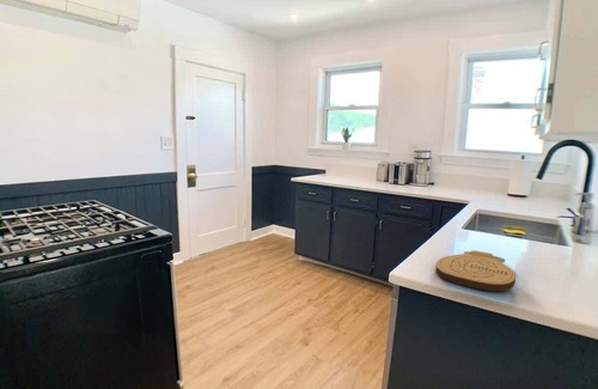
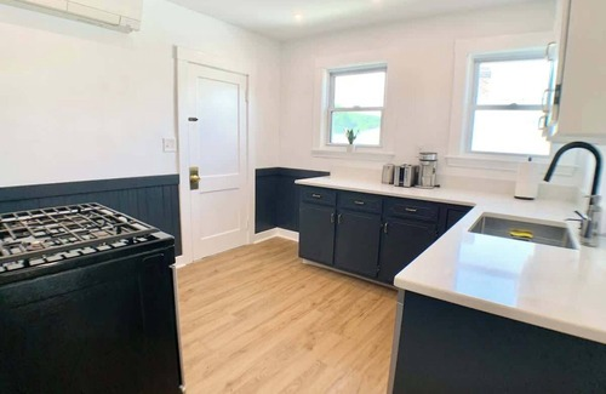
- key chain (478, 262)
